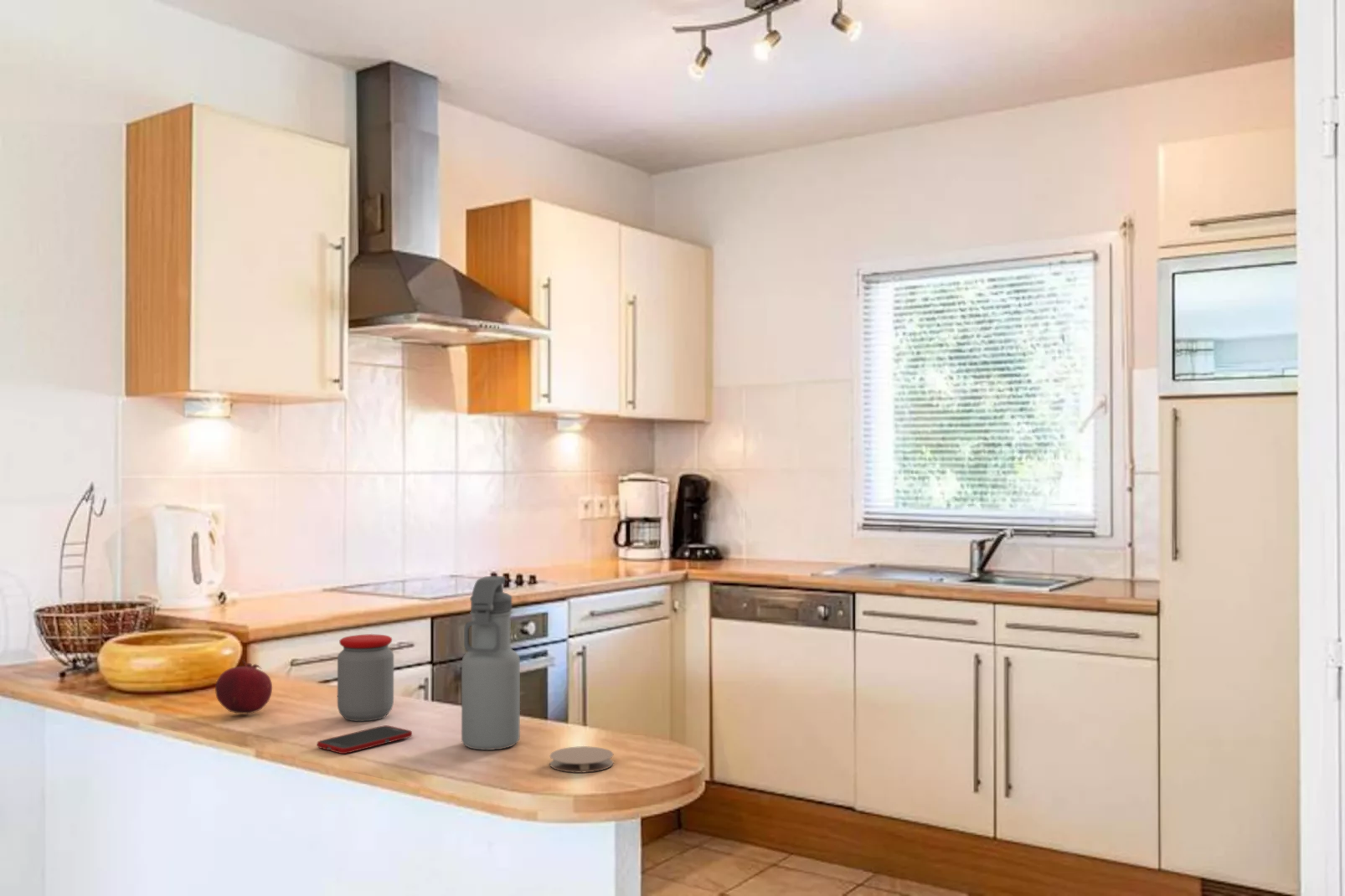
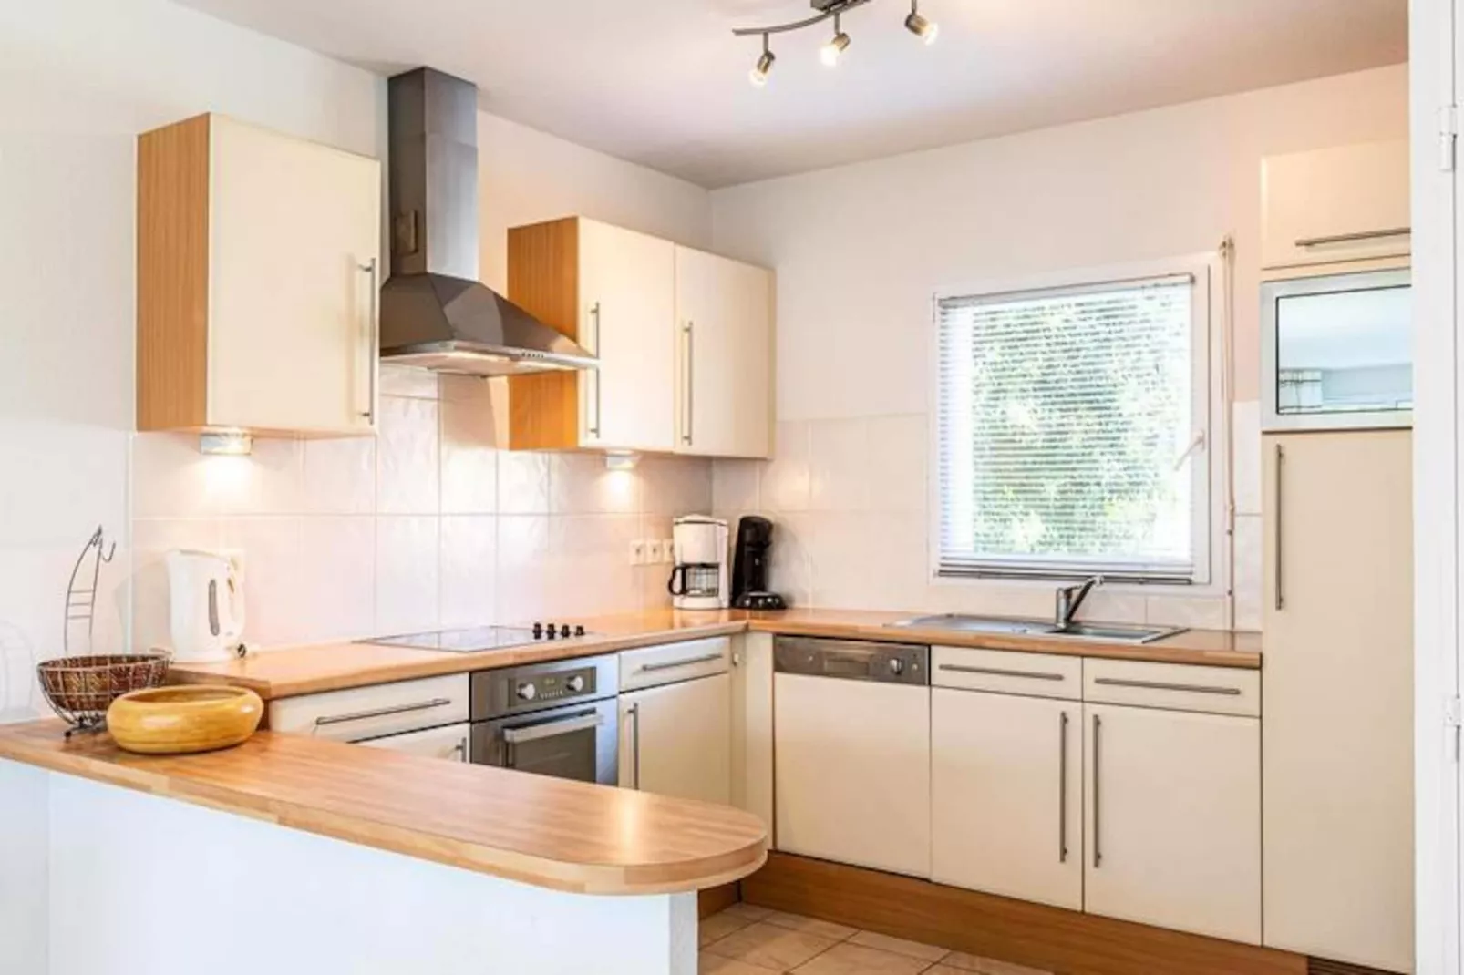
- cell phone (365, 739)
- jar (365, 677)
- coaster (581, 759)
- water bottle (490, 661)
- fruit (245, 687)
